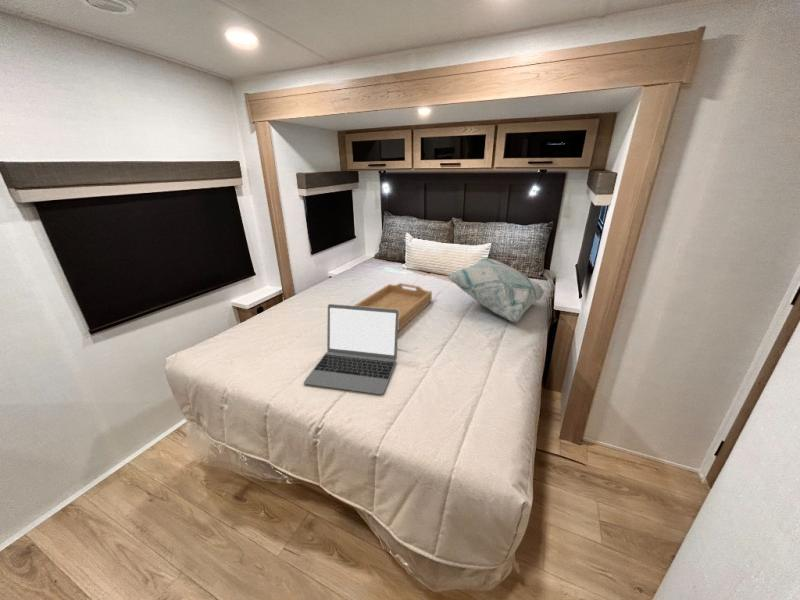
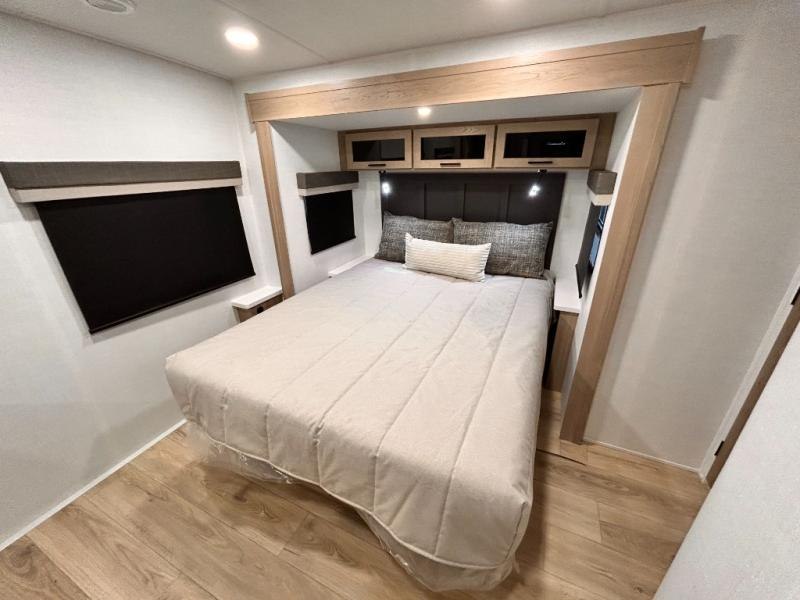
- decorative pillow (496, 286)
- laptop (352, 345)
- serving tray (390, 305)
